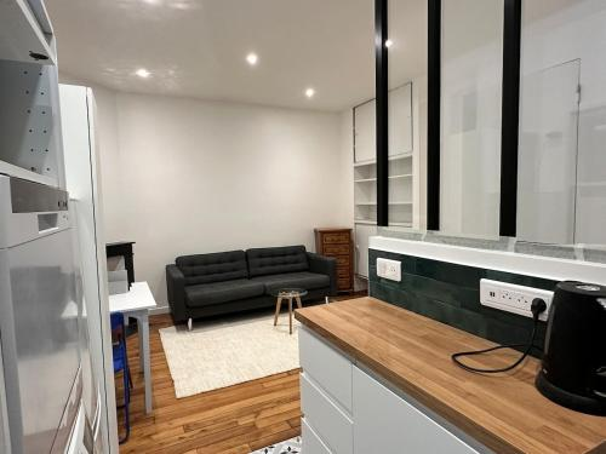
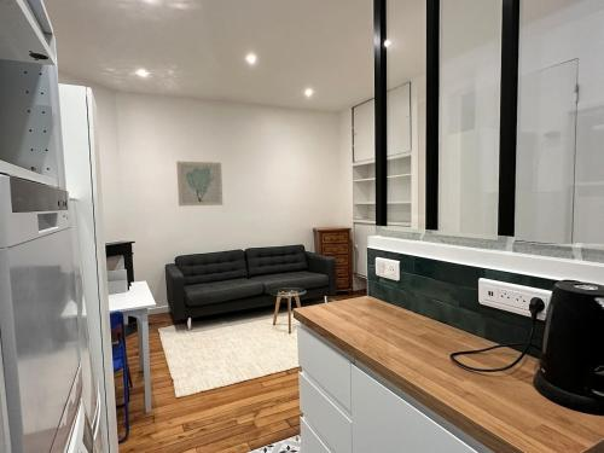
+ wall art (199, 184)
